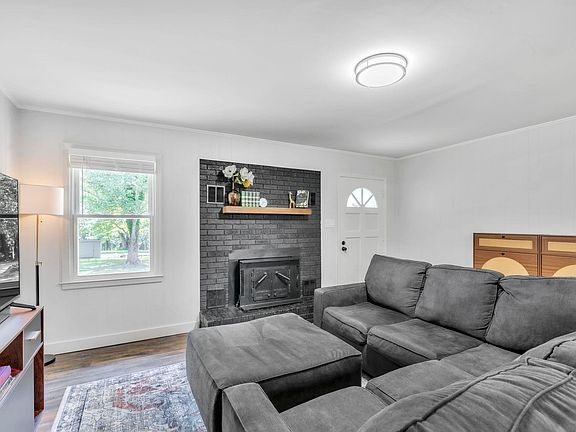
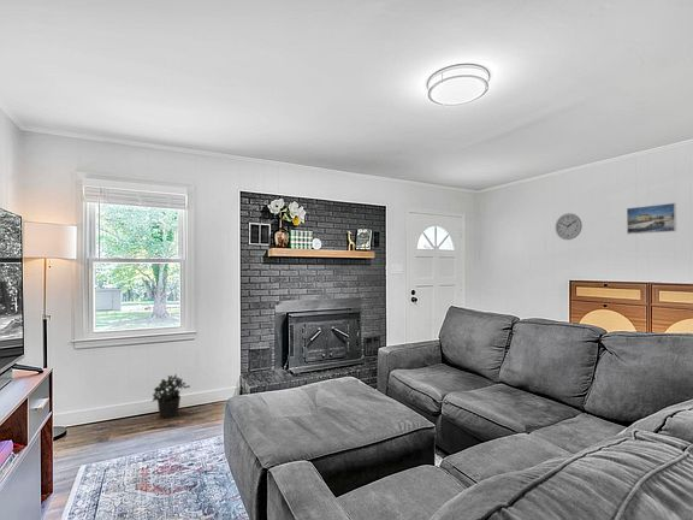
+ wall clock (568, 226)
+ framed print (650, 219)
+ potted plant (171, 394)
